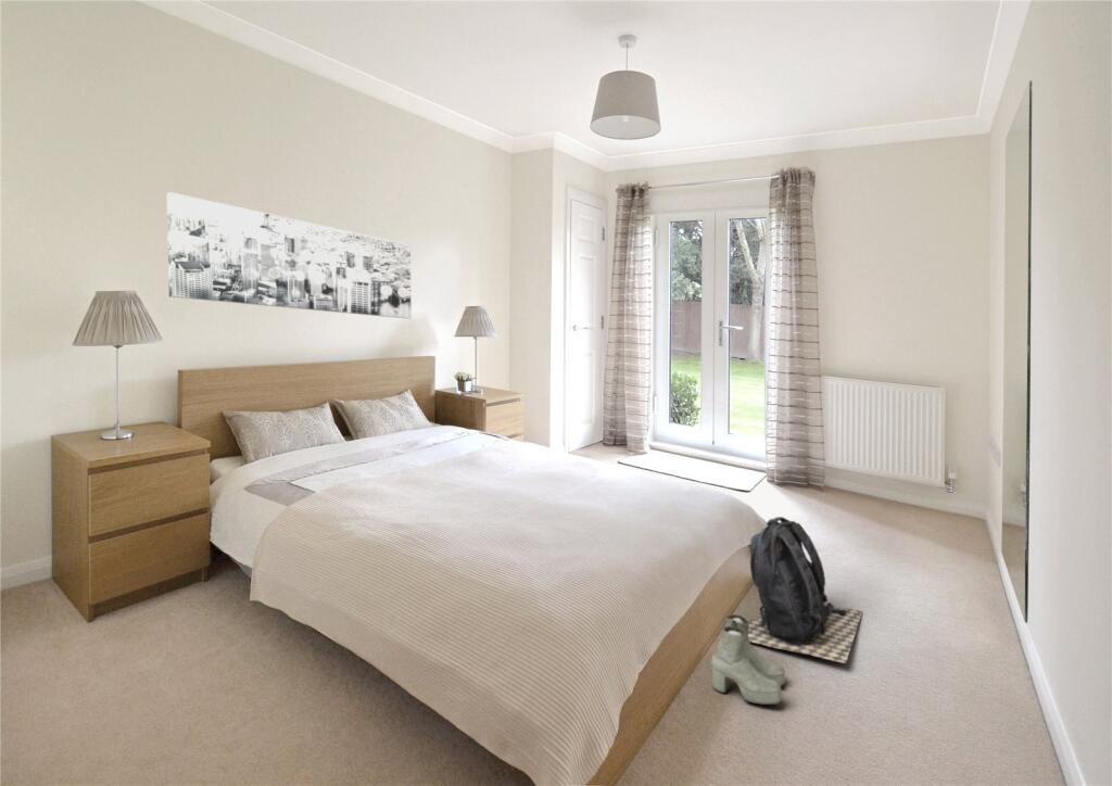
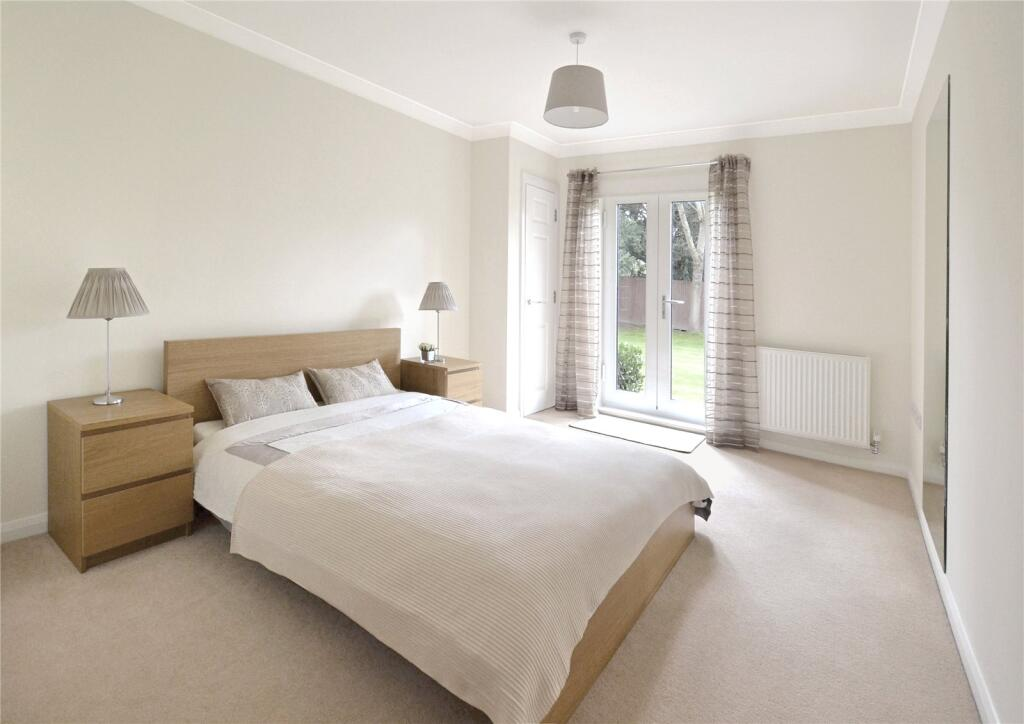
- backpack (800, 571)
- wall art (309, 266)
- boots (748, 656)
